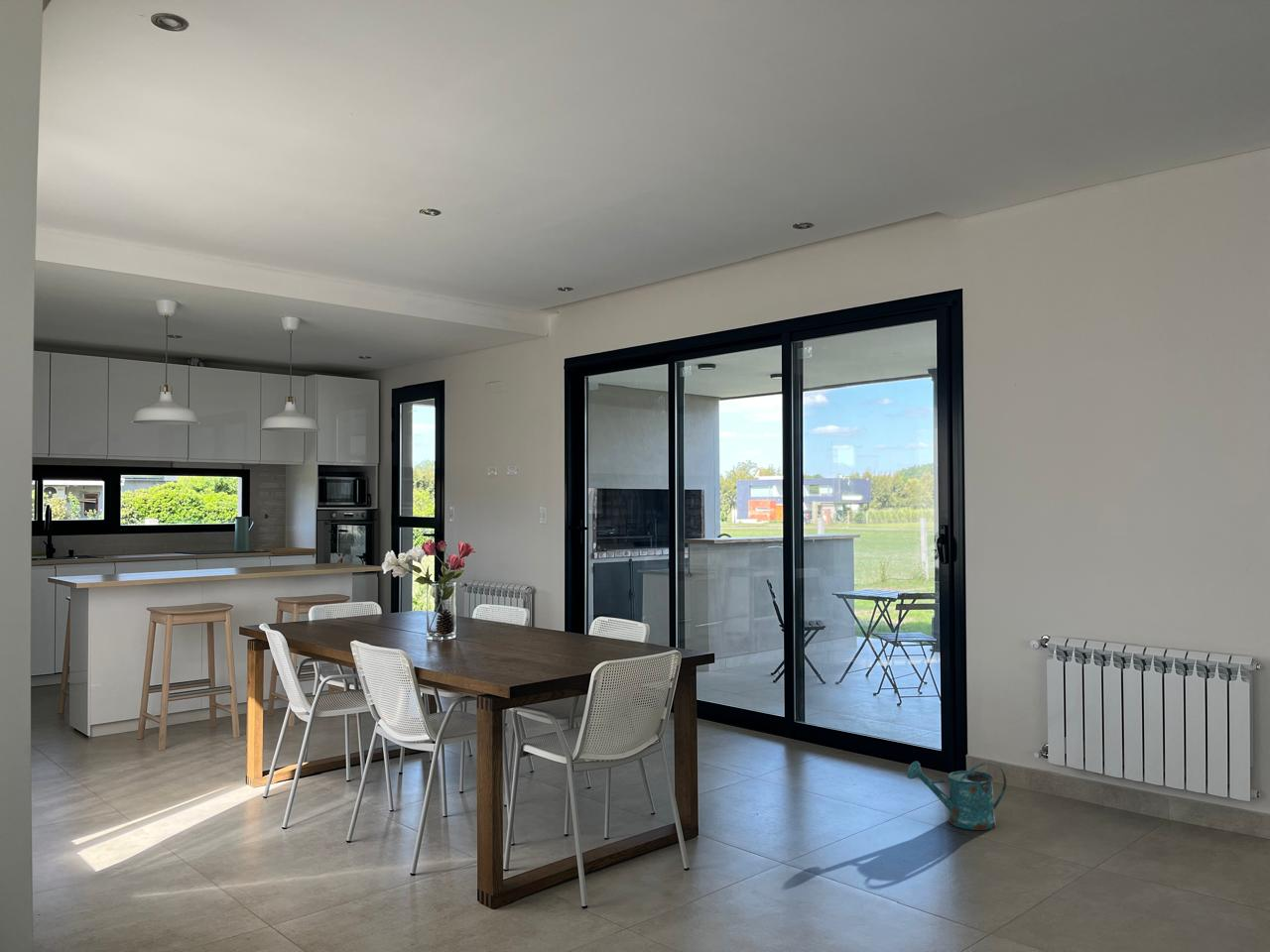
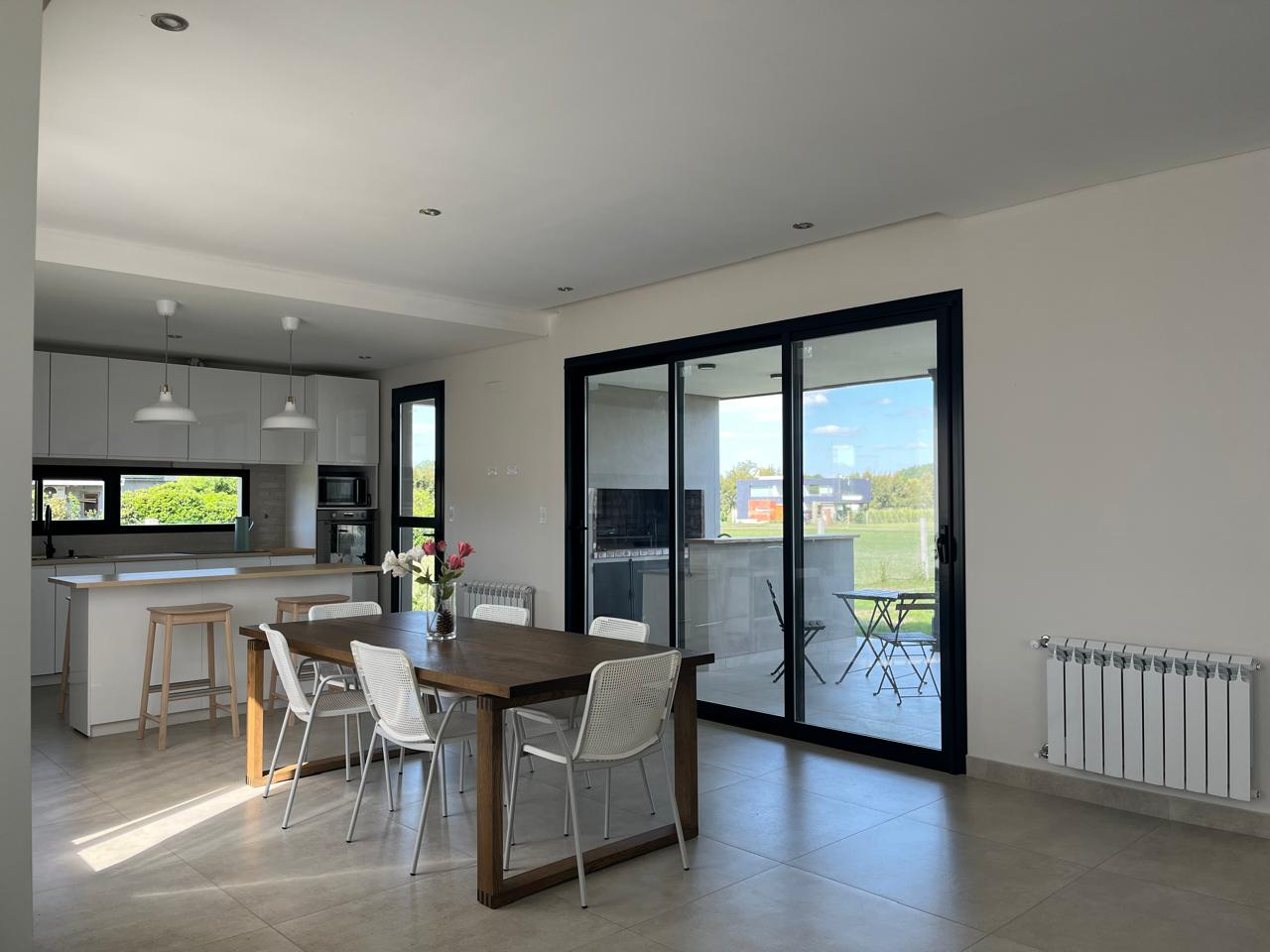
- watering can (956, 791)
